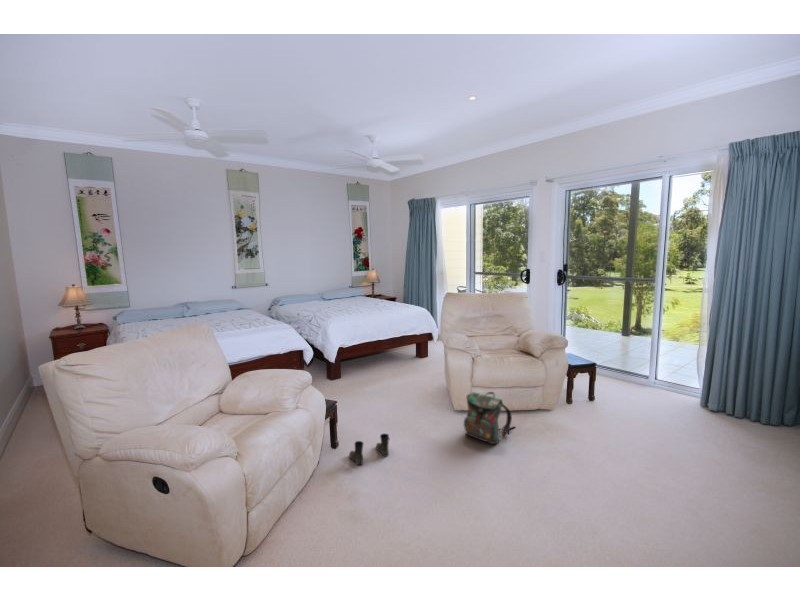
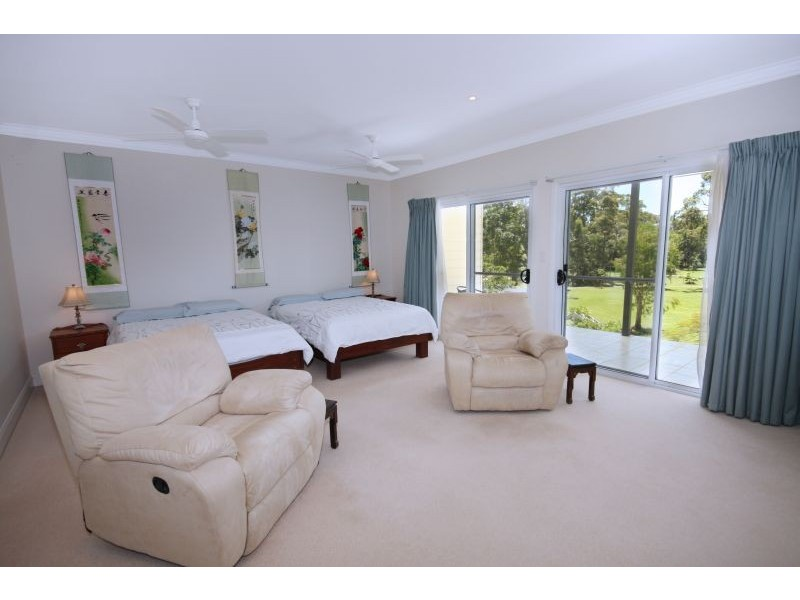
- boots (362, 446)
- backpack (490, 413)
